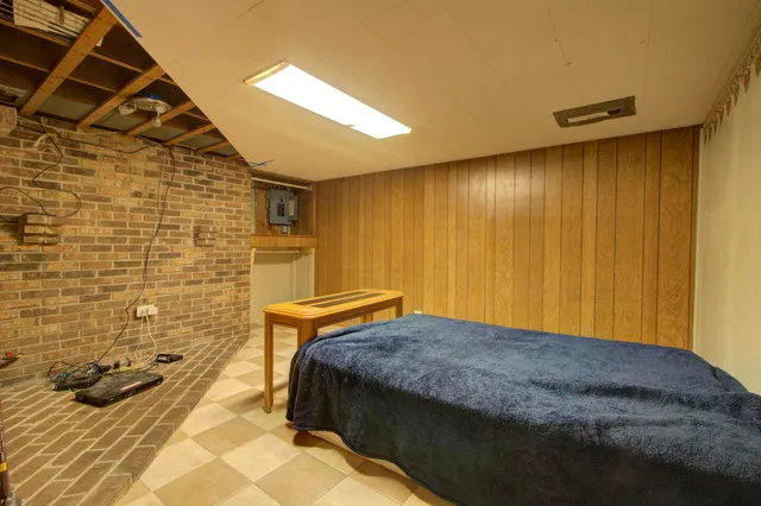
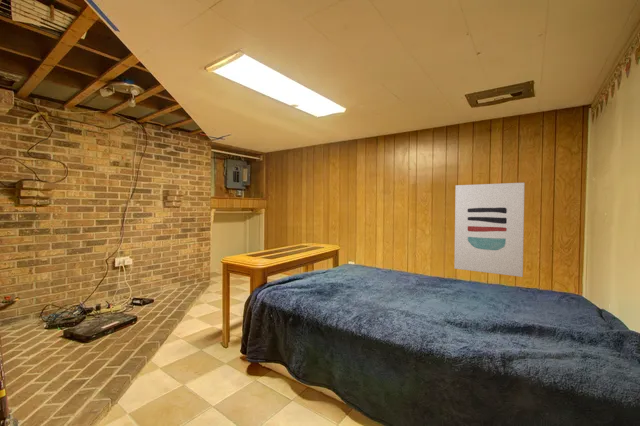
+ wall art (487, 228)
